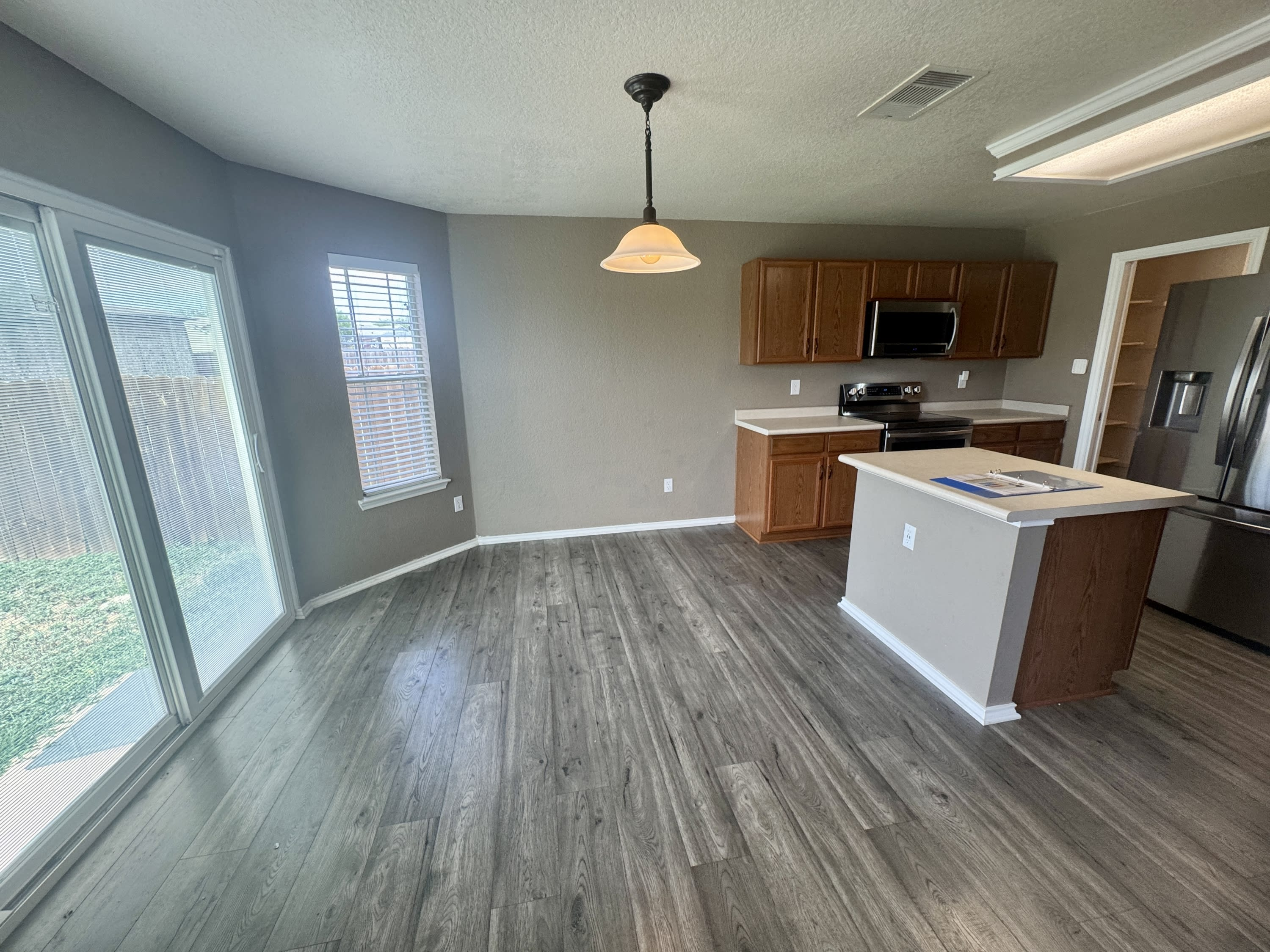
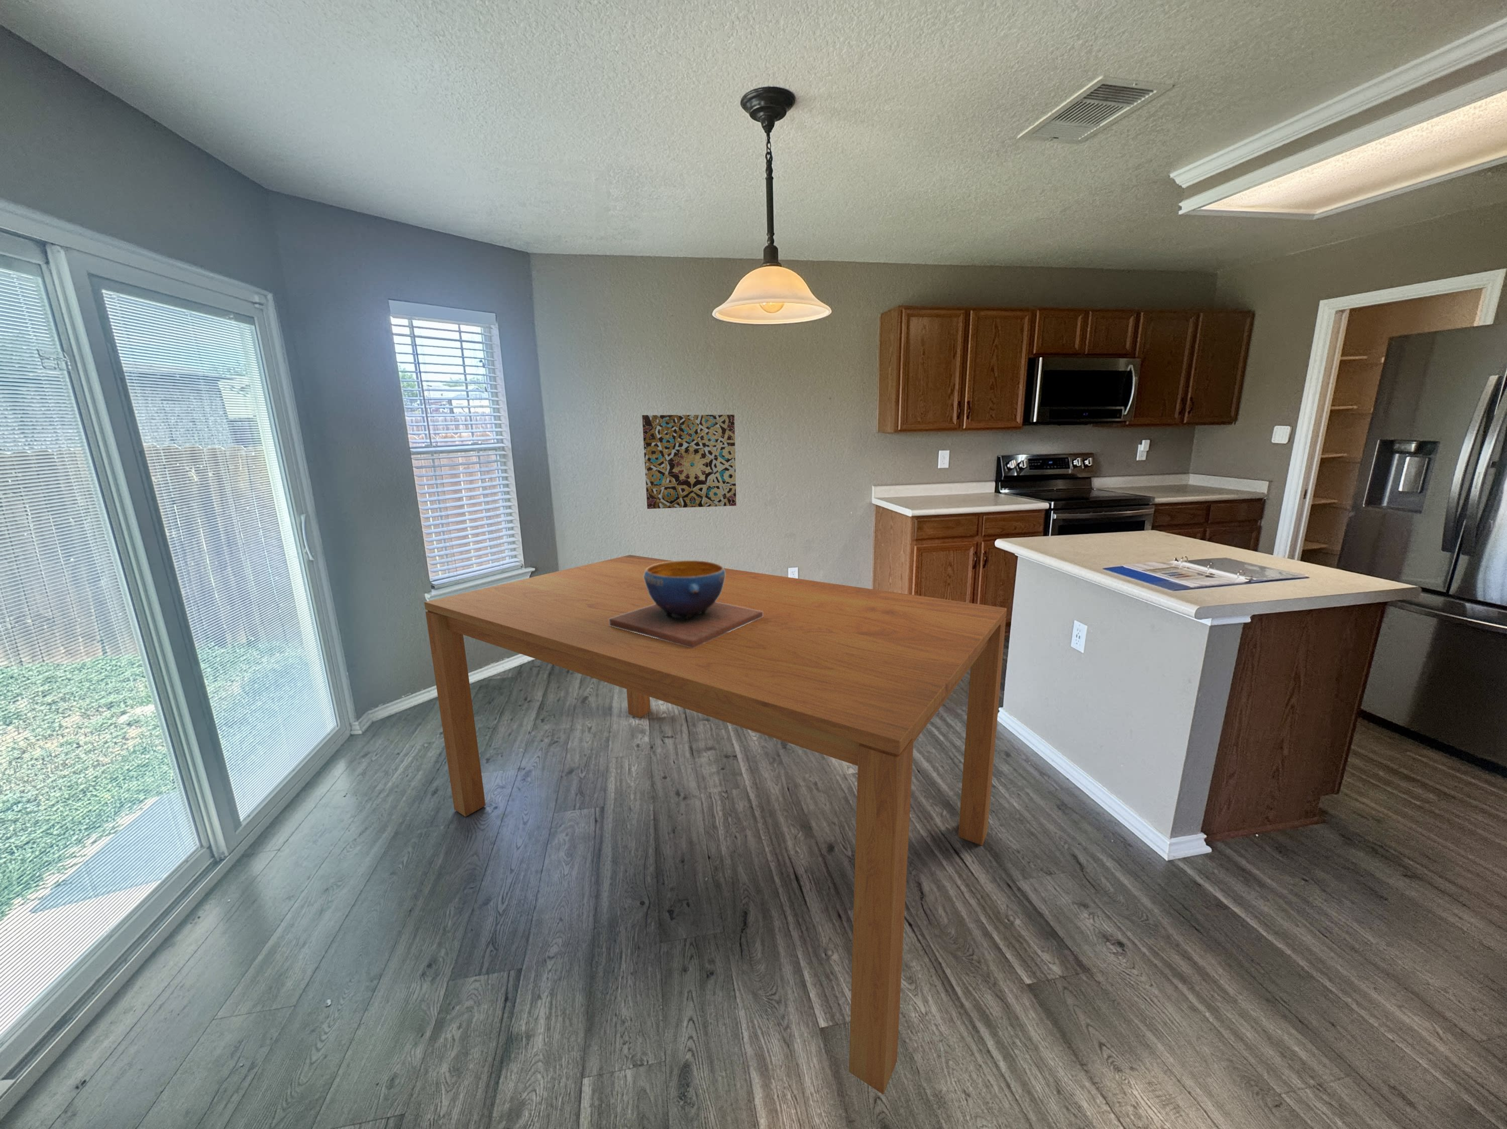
+ wall art (691, 461)
+ decorative bowl (686, 594)
+ dining table (707, 715)
